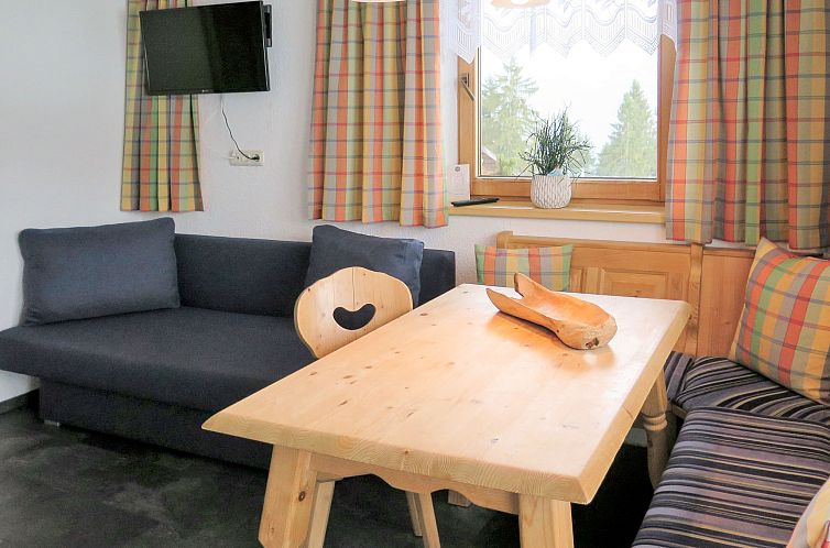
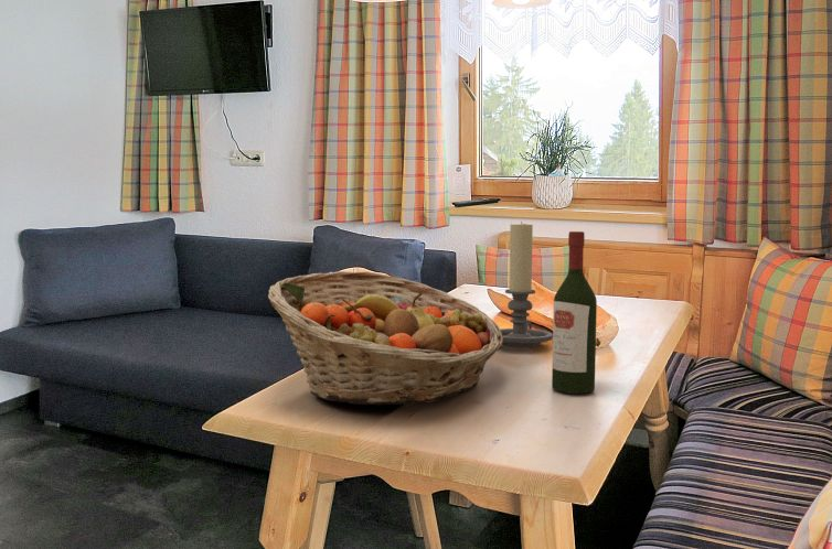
+ candle holder (522, 282)
+ wine bottle (575, 310)
+ fruit basket (388, 331)
